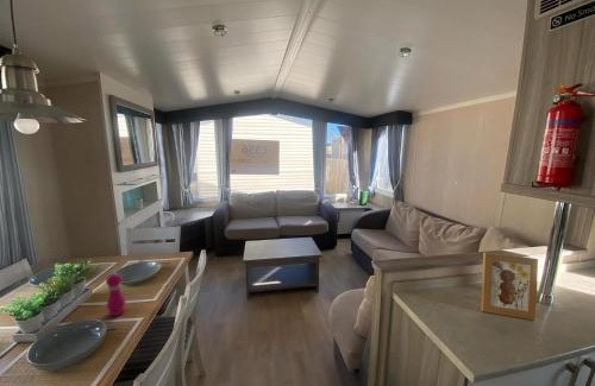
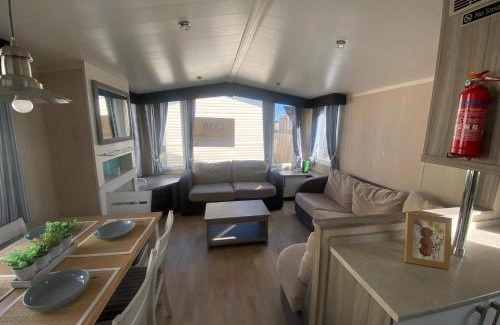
- pepper mill (114, 291)
